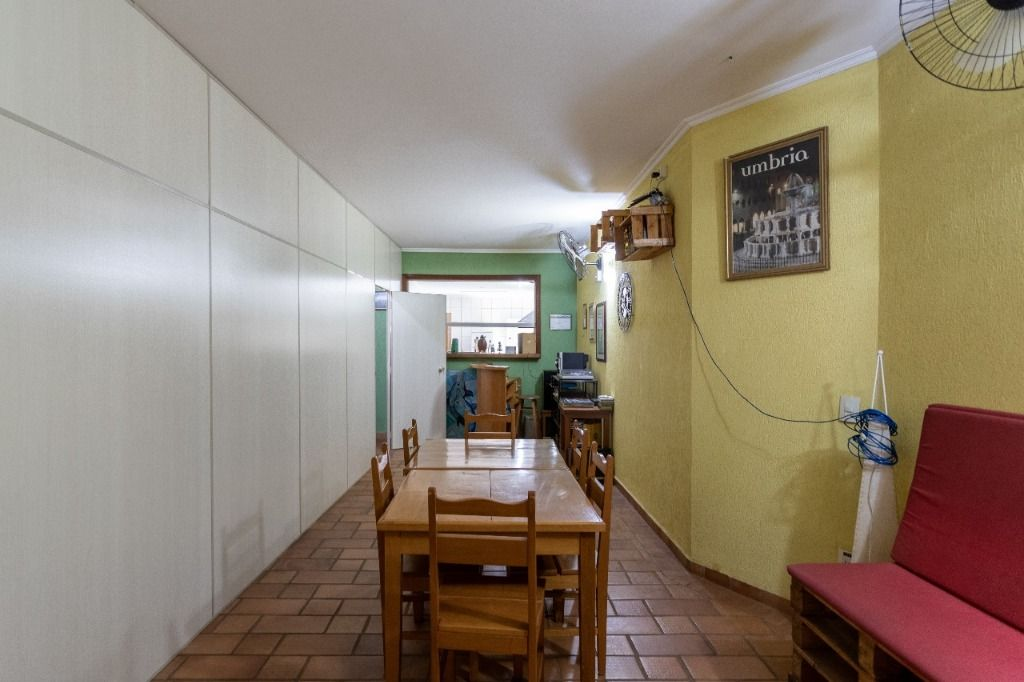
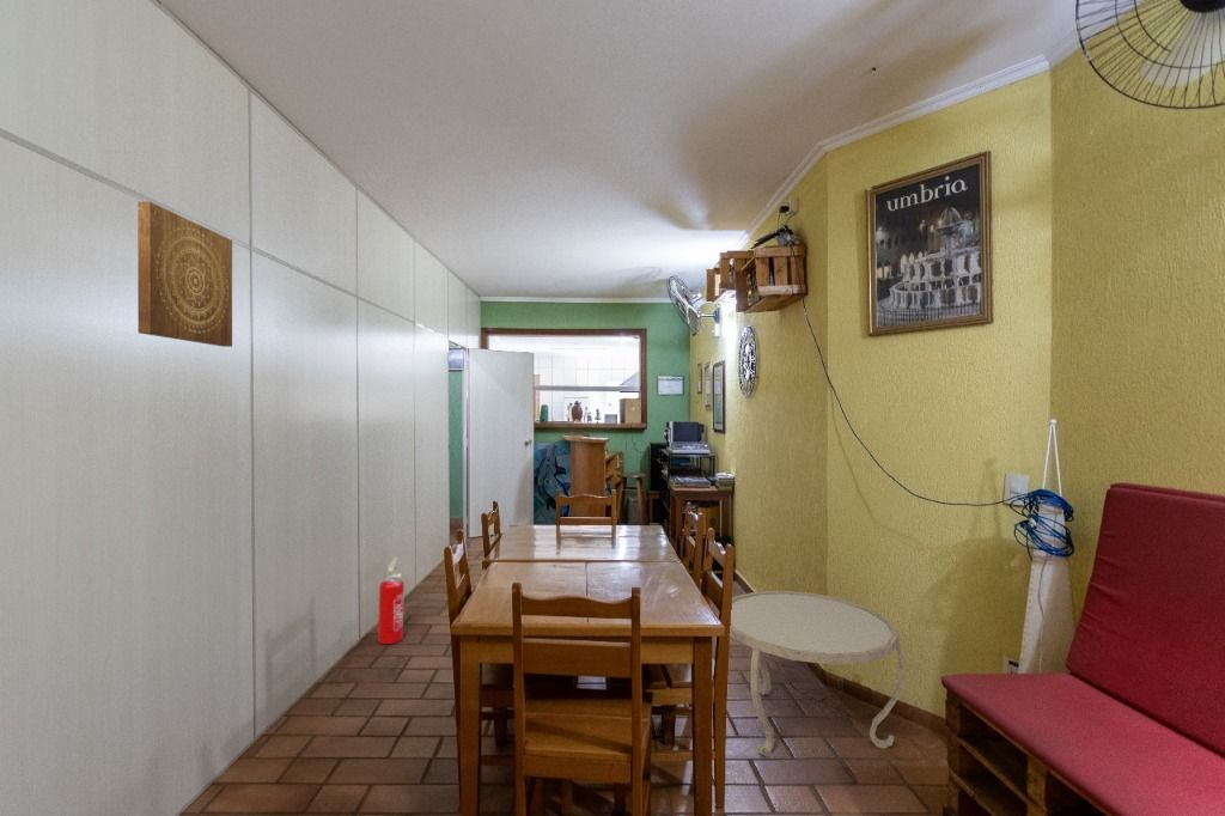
+ wall art (190, 281)
+ fire extinguisher (391, 598)
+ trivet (803, 660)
